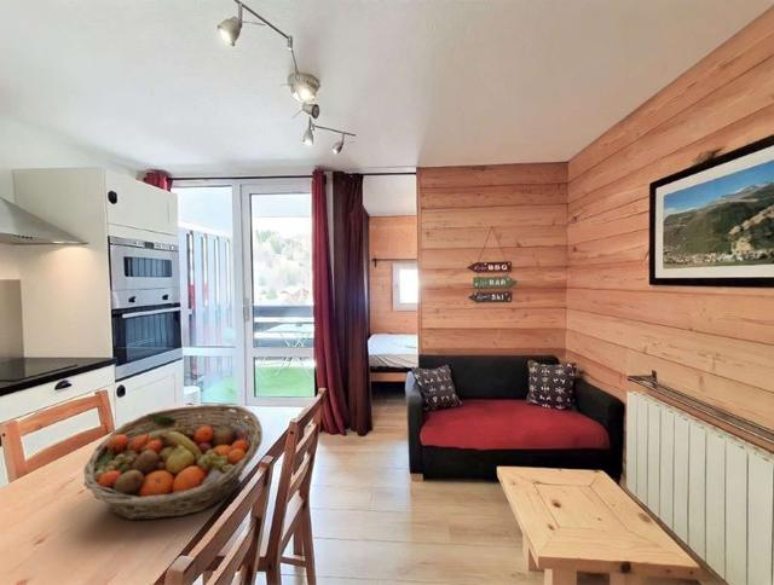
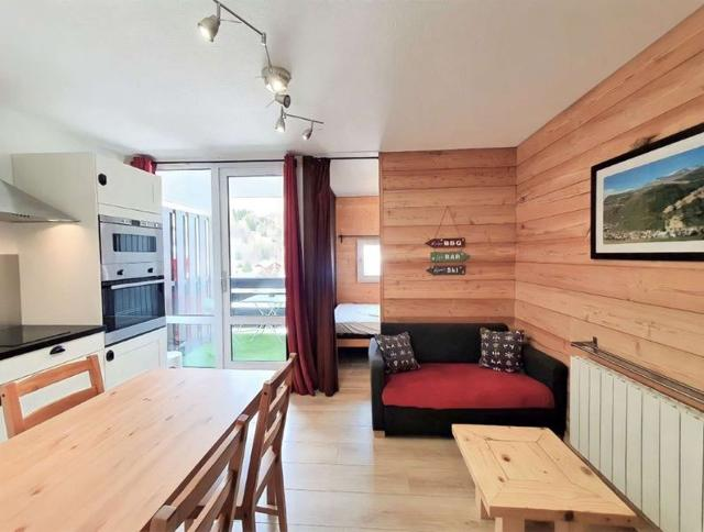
- fruit basket (180, 456)
